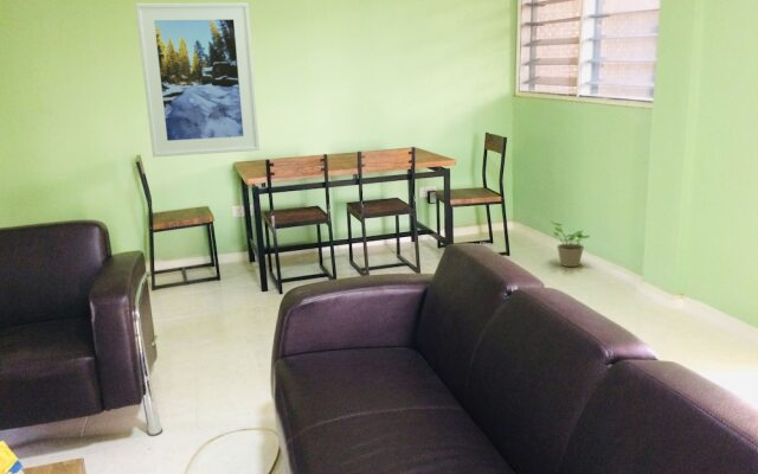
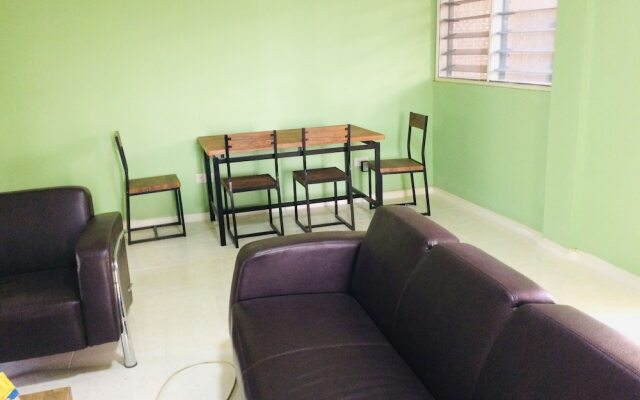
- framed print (200, 79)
- potted plant (571, 242)
